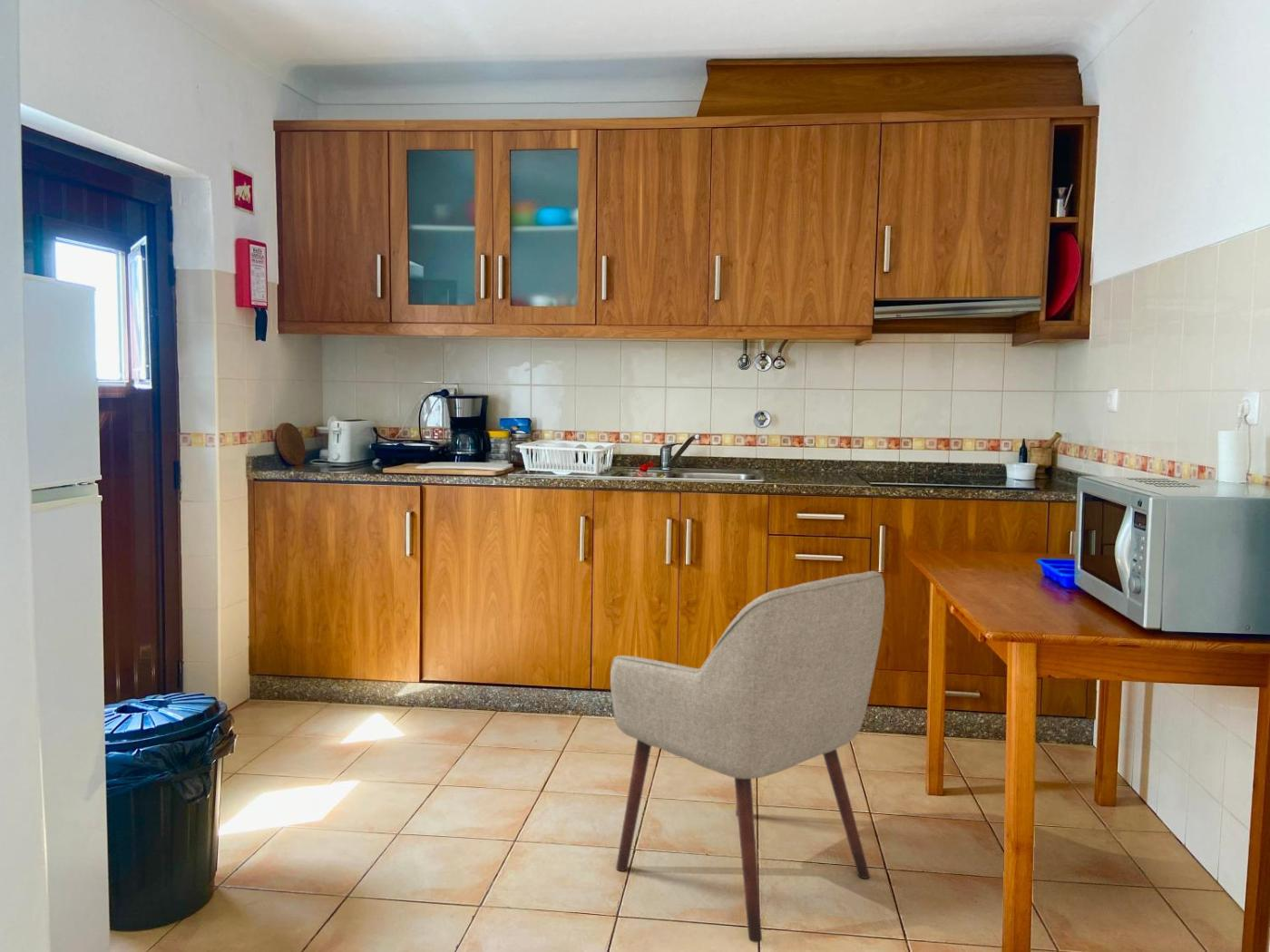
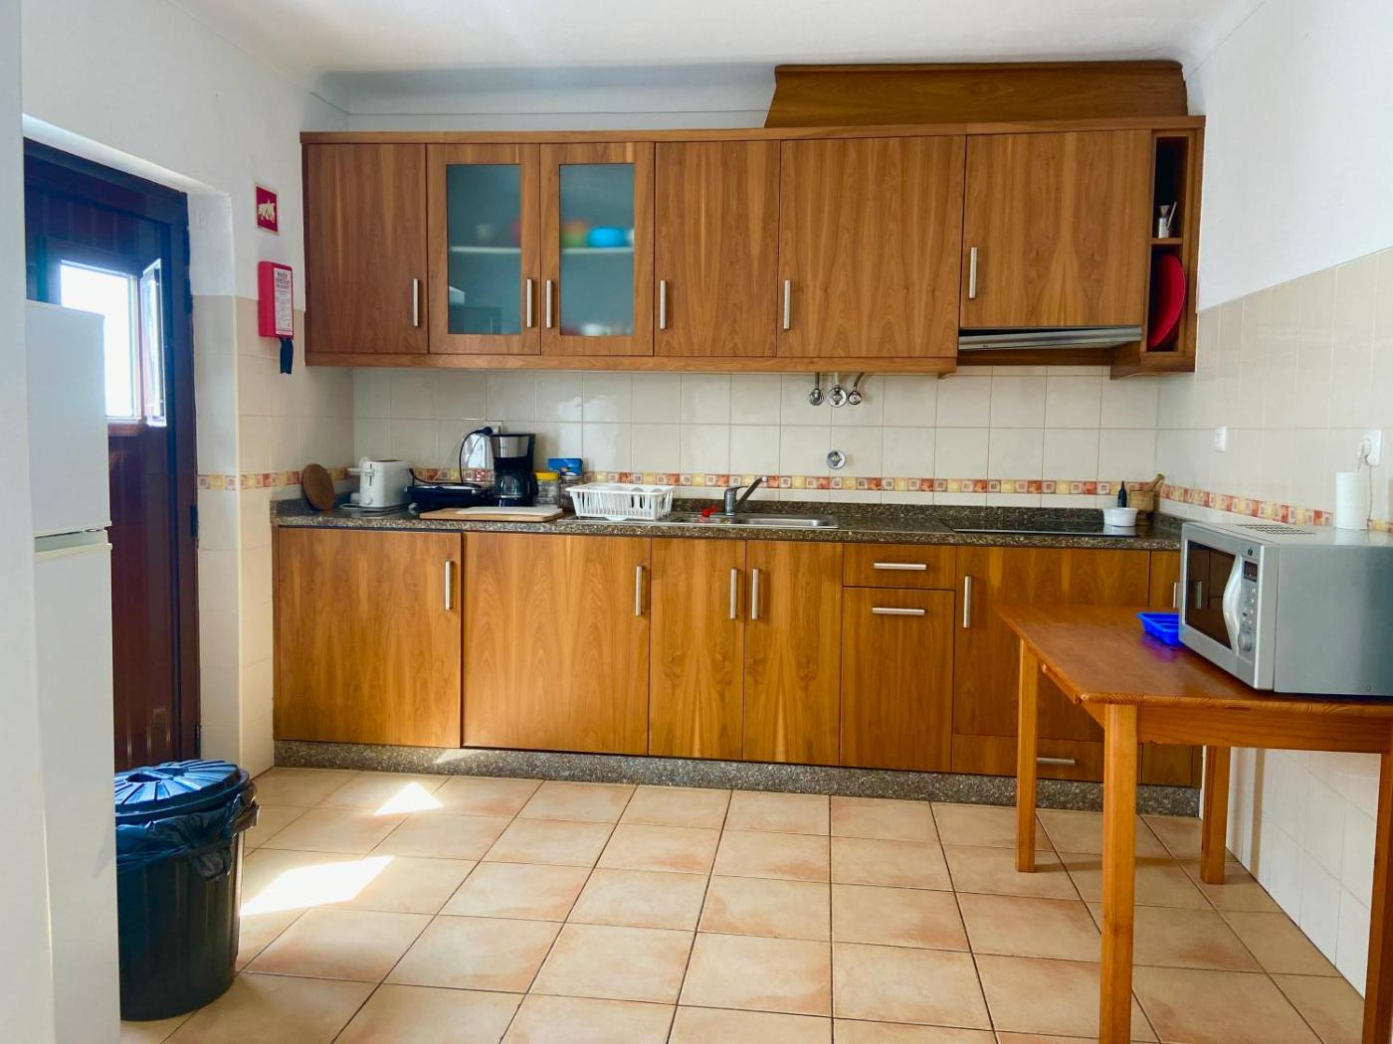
- chair (752, 721)
